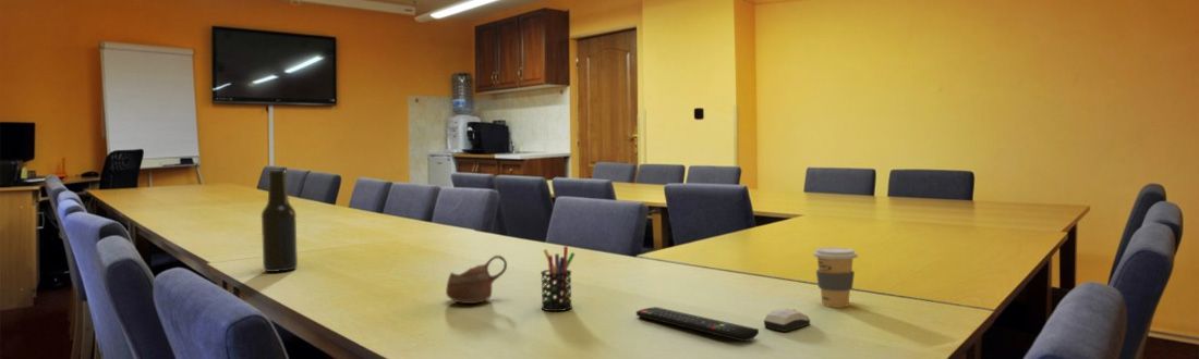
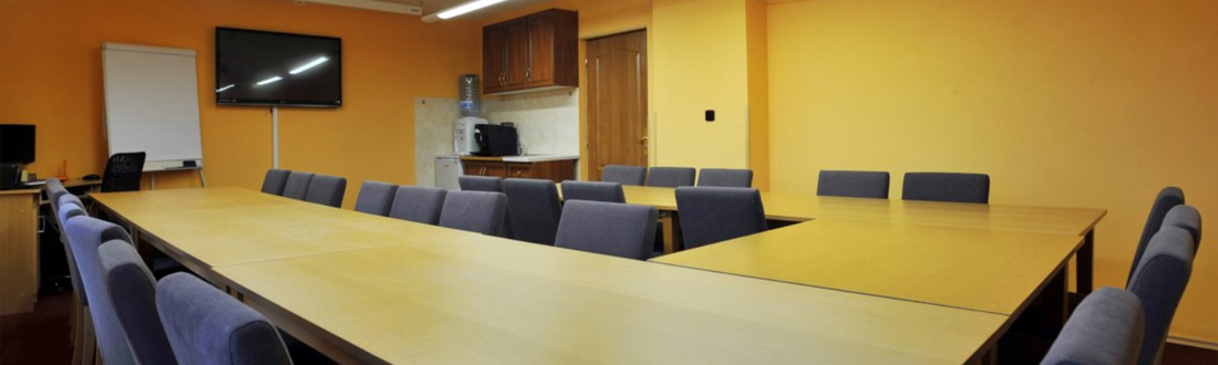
- coffee cup (835, 277)
- pen holder (559, 275)
- beer bottle (278, 220)
- computer mouse (787, 318)
- cup (474, 280)
- remote control (692, 323)
